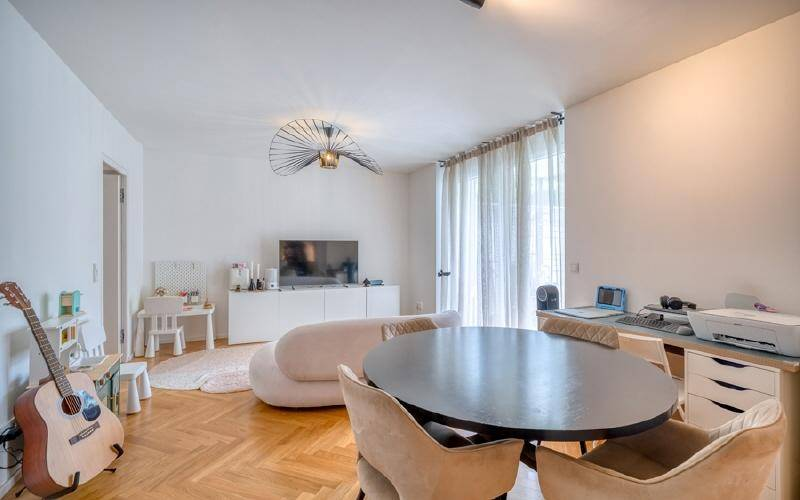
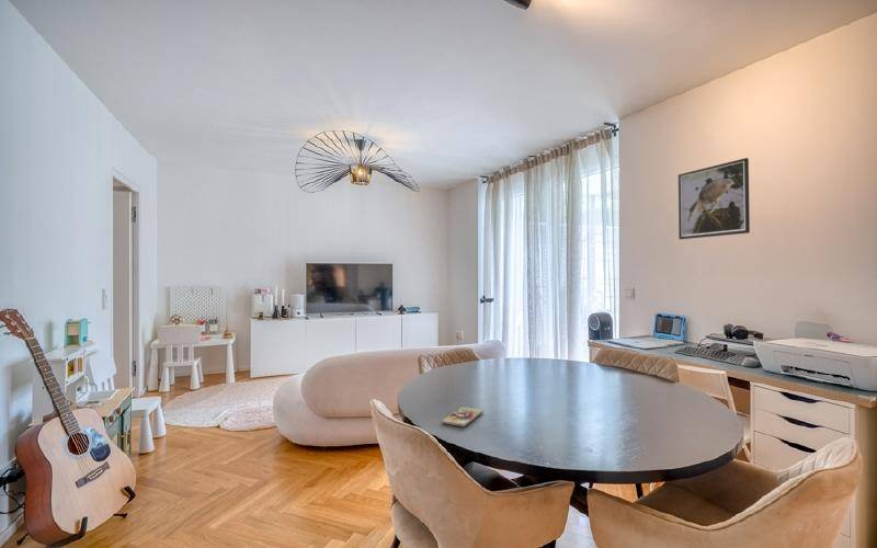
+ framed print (710, 202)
+ smartphone (463, 415)
